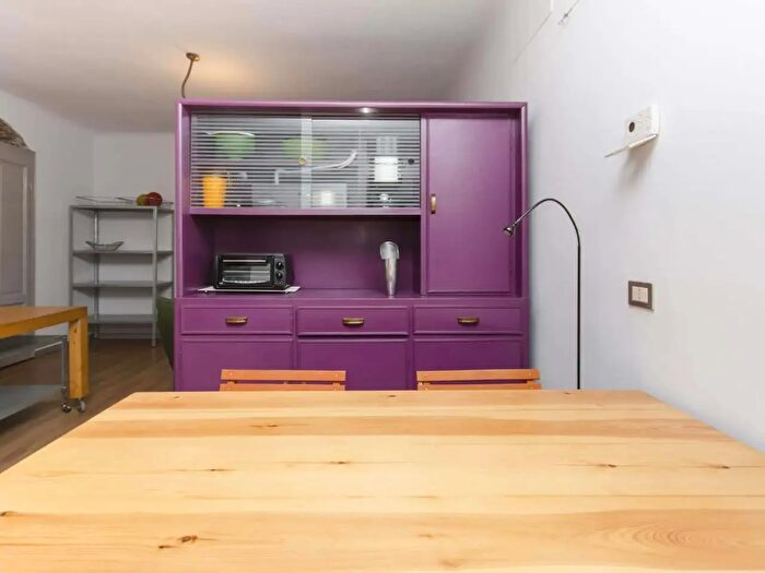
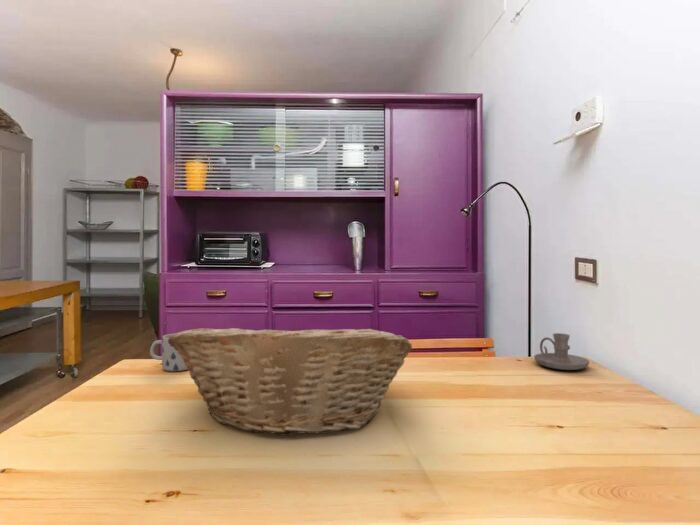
+ mug (172, 351)
+ fruit basket (292, 364)
+ candle holder (557, 349)
